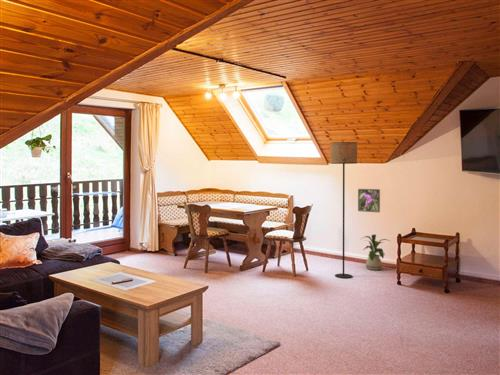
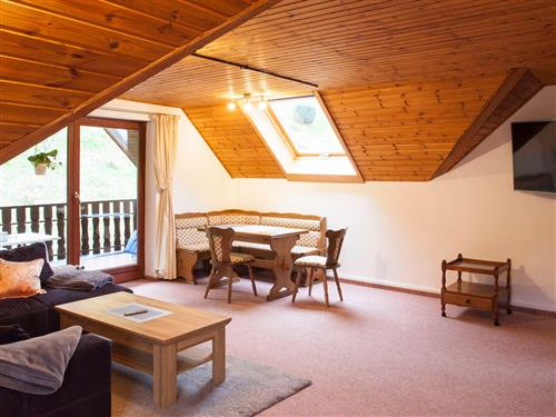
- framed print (368, 200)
- floor lamp (343, 209)
- house plant (376, 250)
